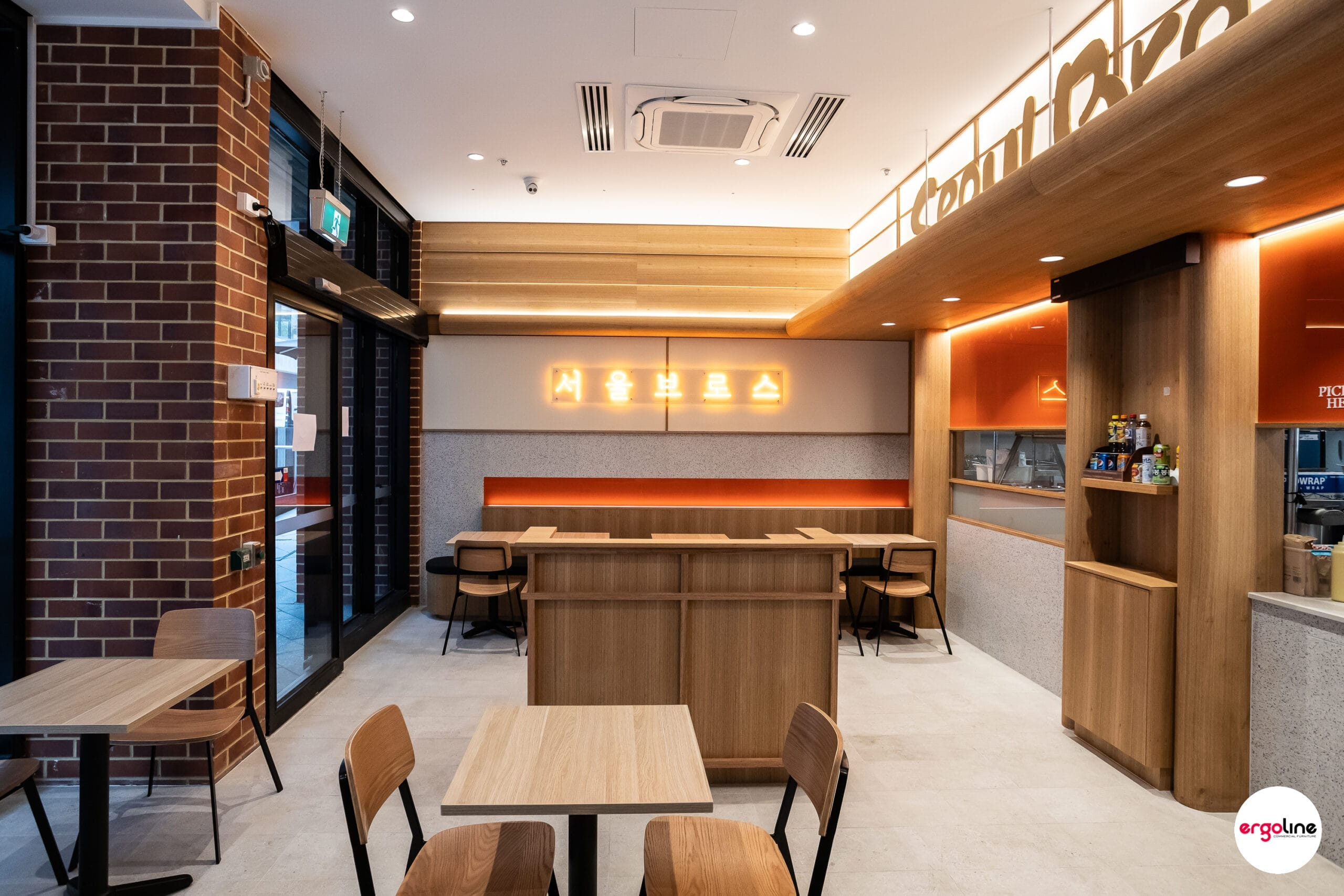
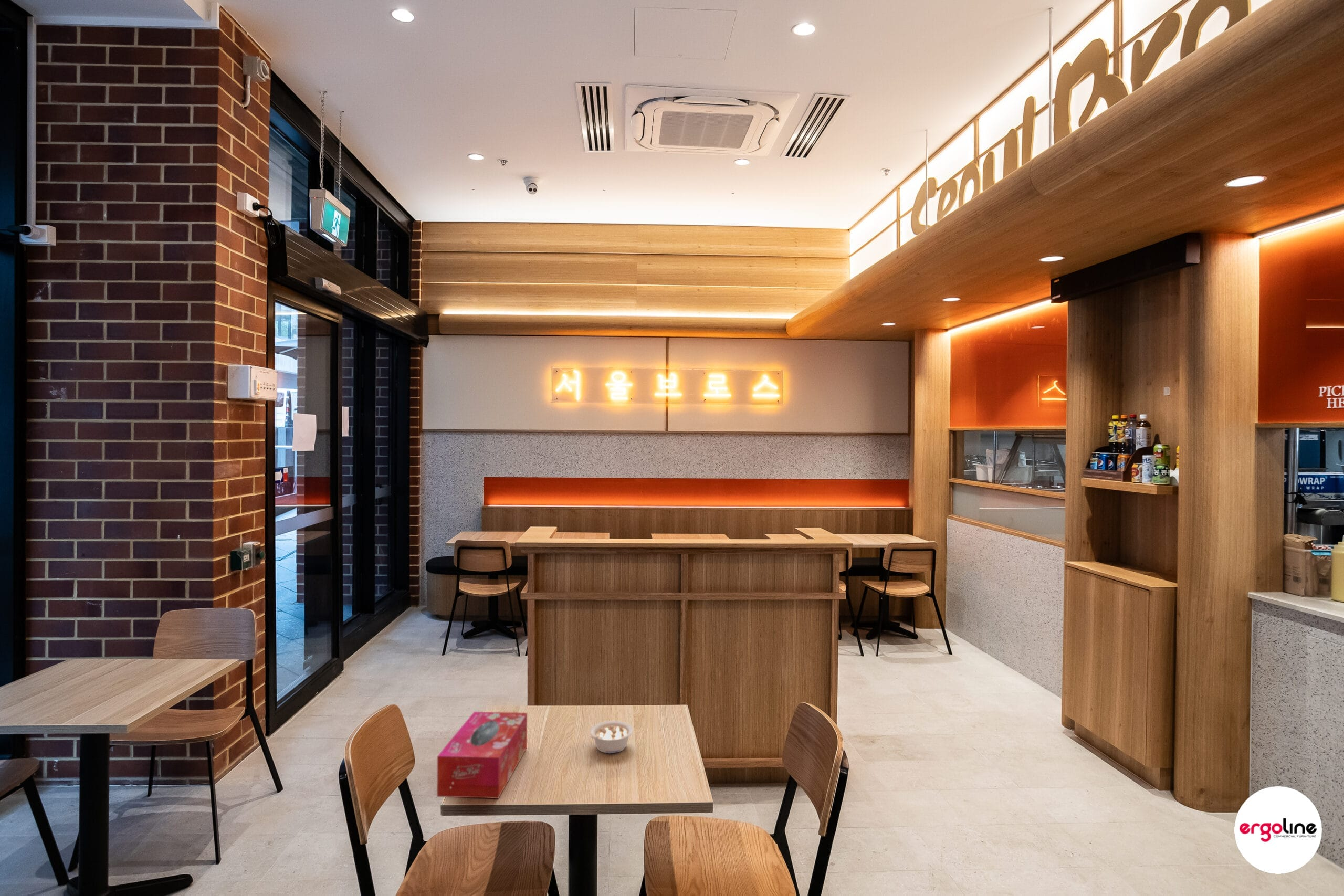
+ legume (611, 737)
+ tissue box (485, 751)
